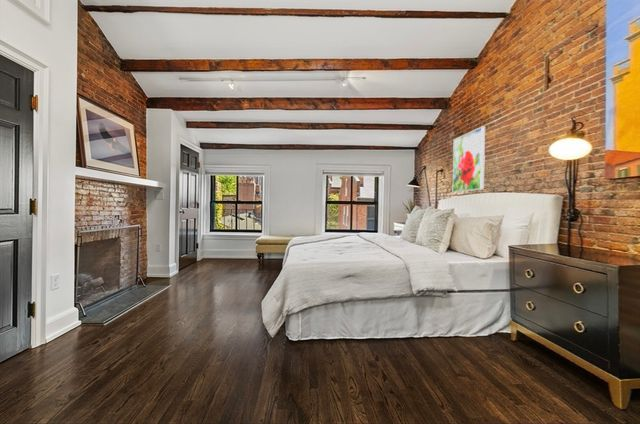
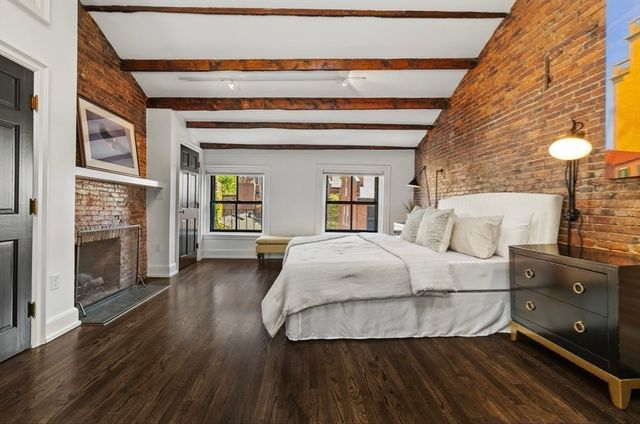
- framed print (467, 162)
